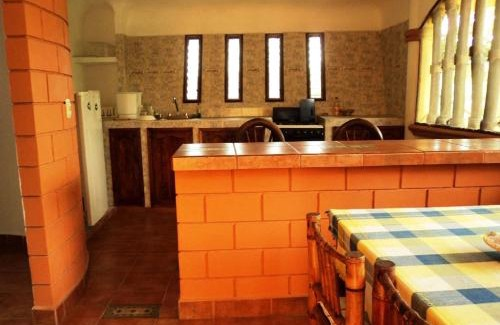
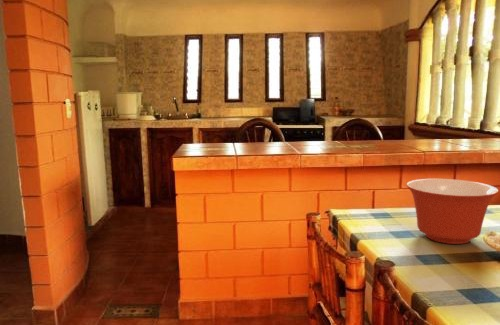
+ mixing bowl (449, 211)
